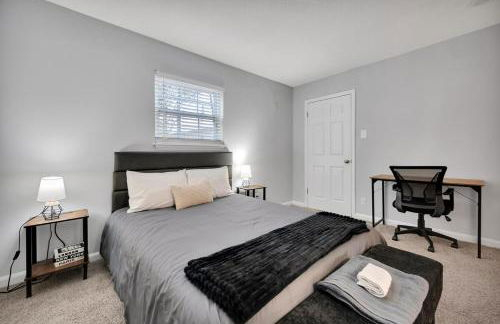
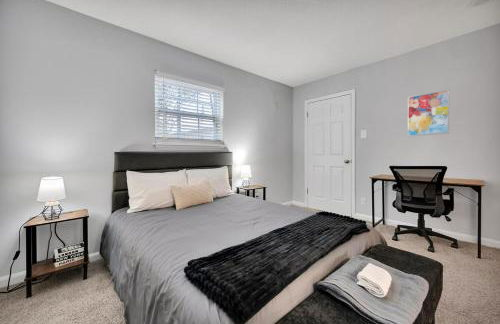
+ wall art (427, 114)
